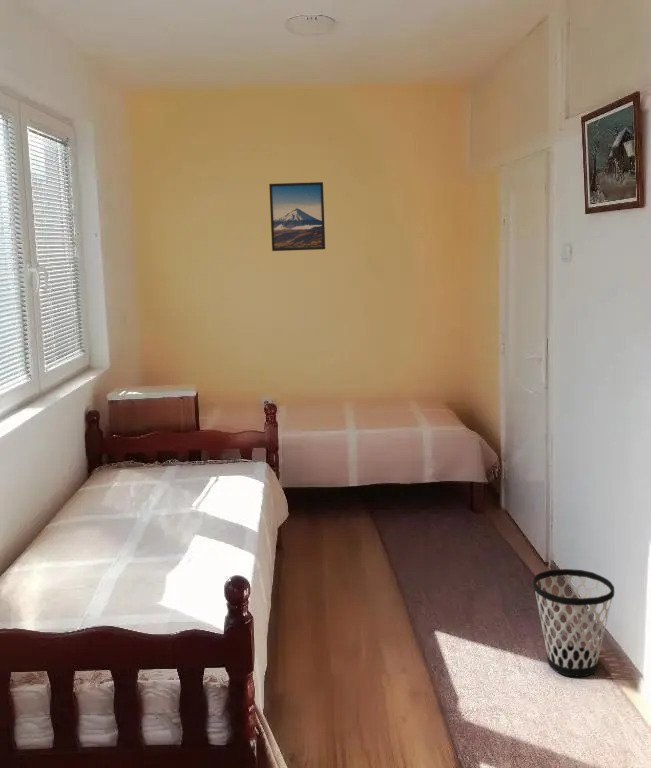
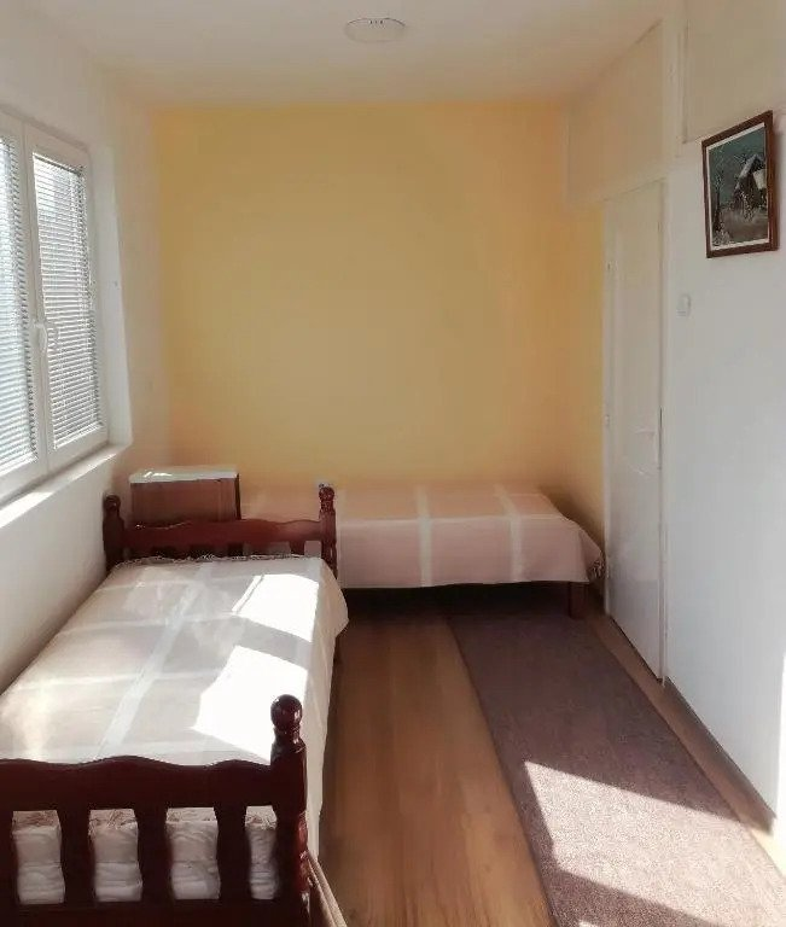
- wastebasket (573, 624)
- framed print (297, 216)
